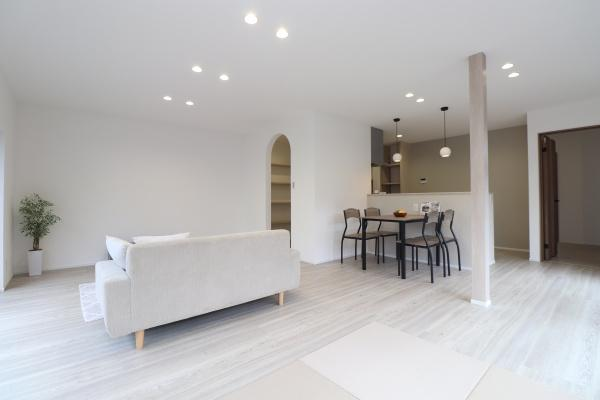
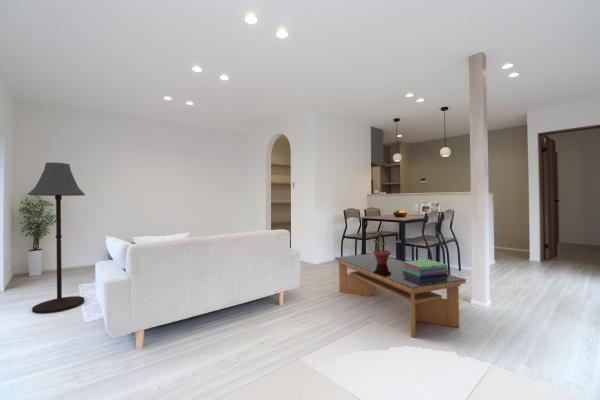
+ stack of books (424, 267)
+ potted plant (381, 249)
+ coffee table (389, 286)
+ floor lamp (58, 234)
